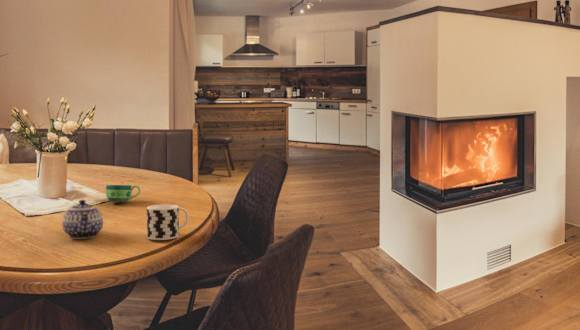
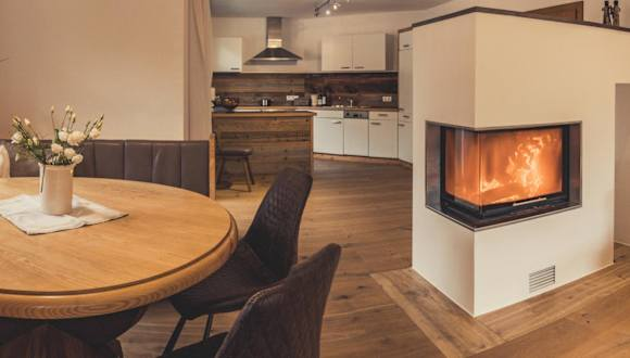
- cup (123, 193)
- teapot (83, 218)
- cup (168, 221)
